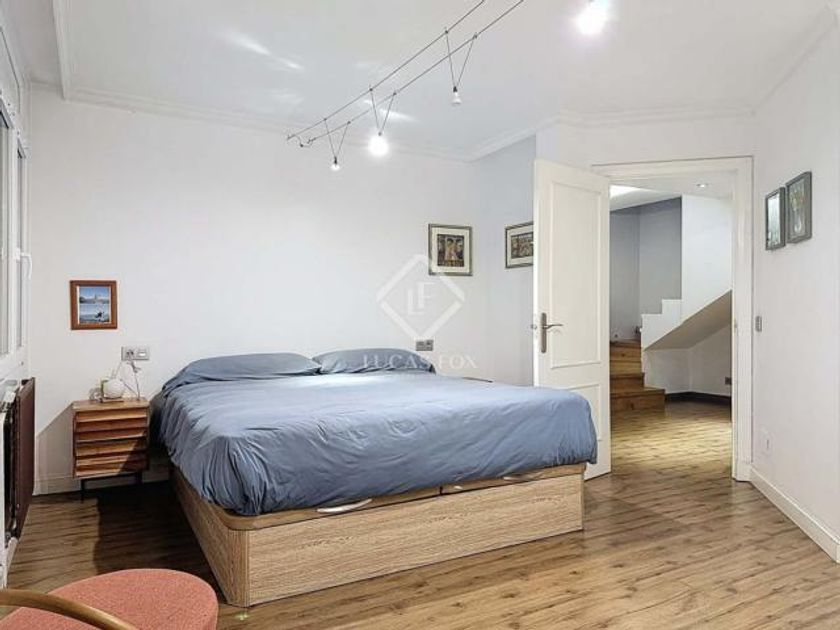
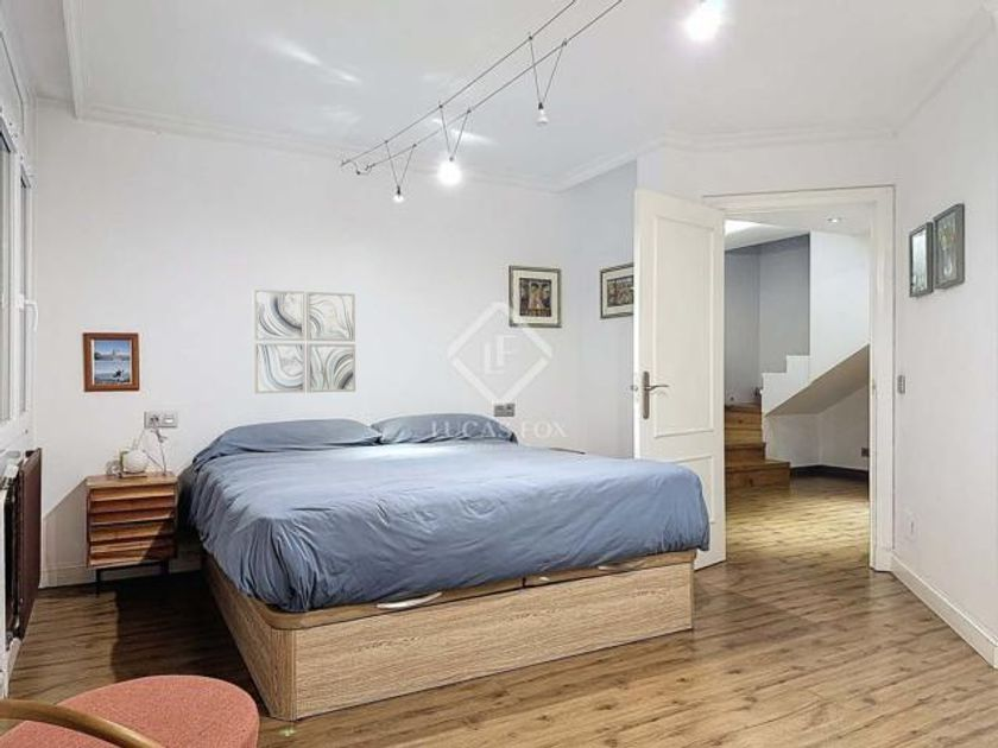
+ wall art (304, 343)
